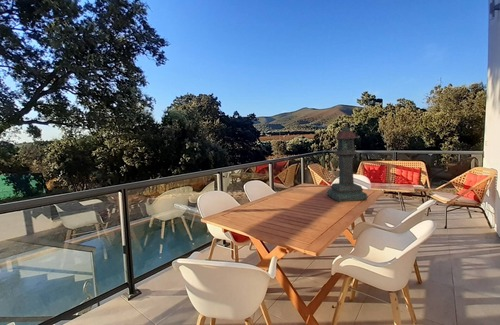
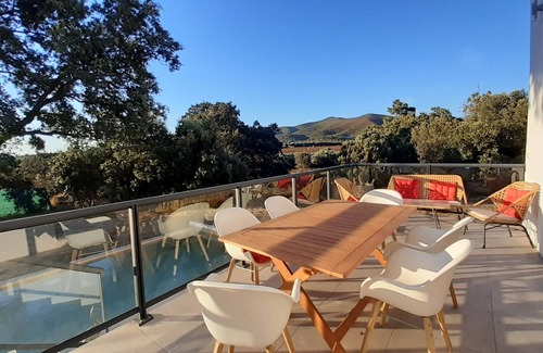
- lantern (345, 161)
